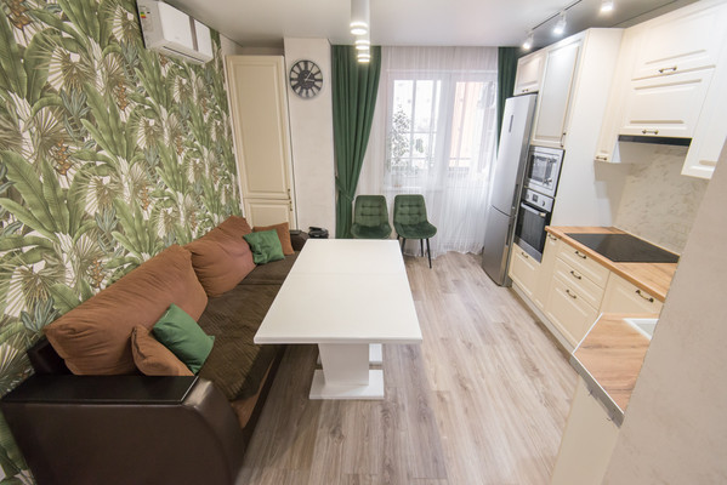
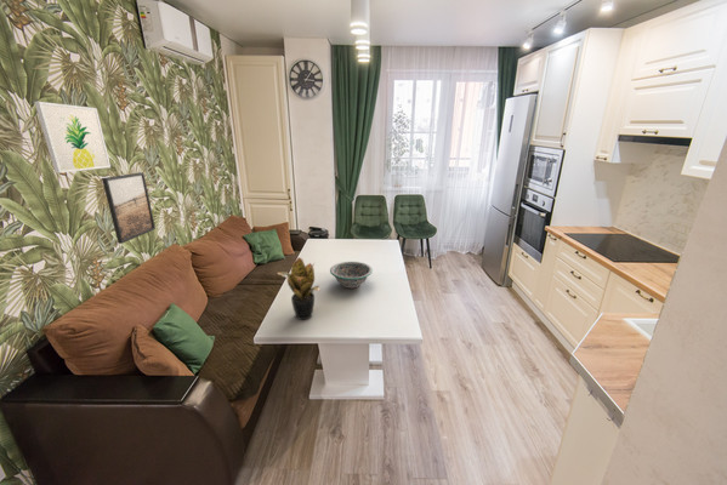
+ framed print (131, 206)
+ decorative bowl (351, 276)
+ wall art (76, 138)
+ potted plant (302, 287)
